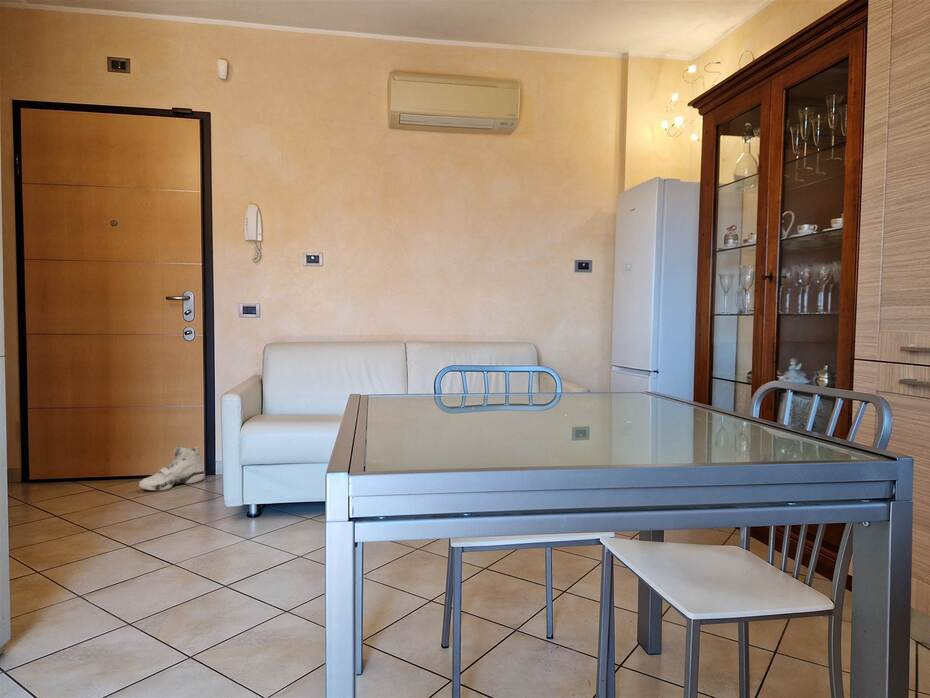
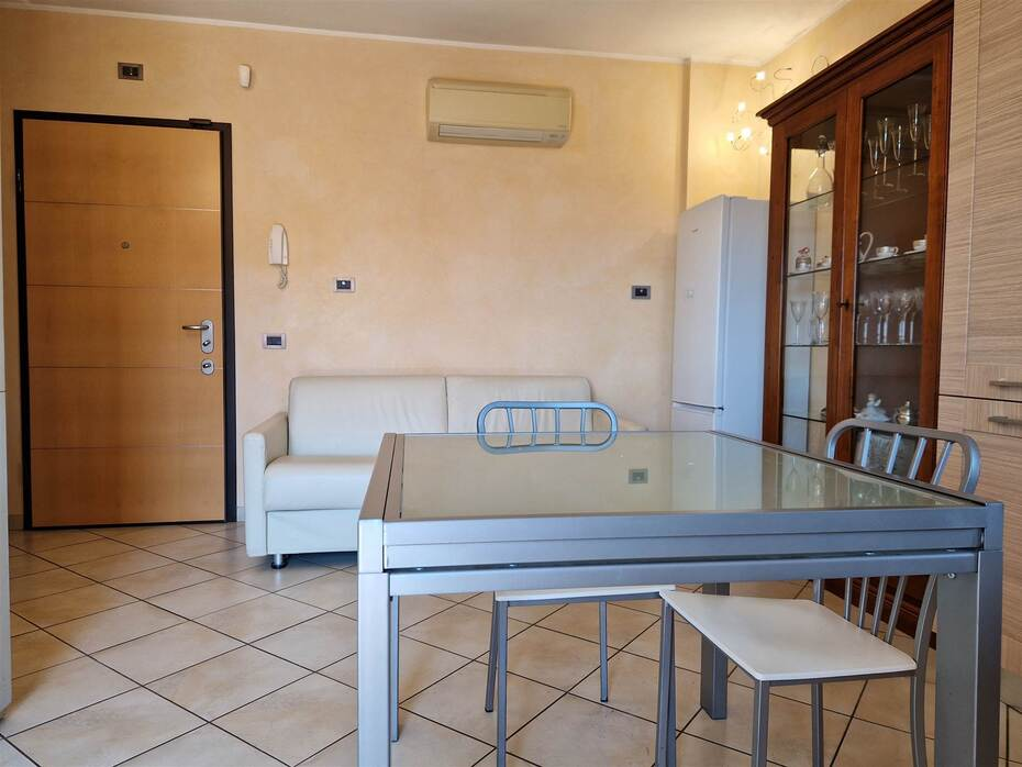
- sneaker (173, 467)
